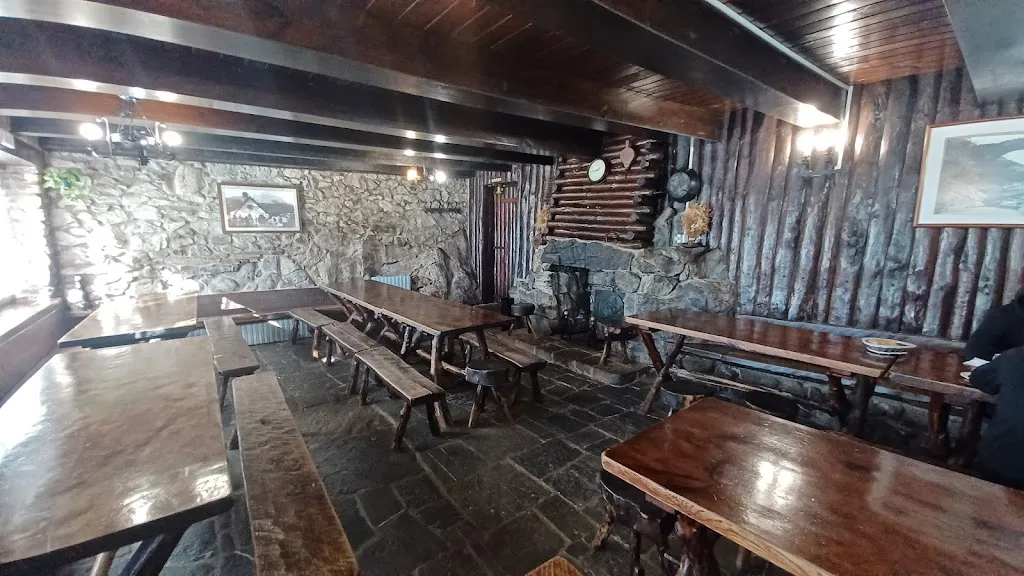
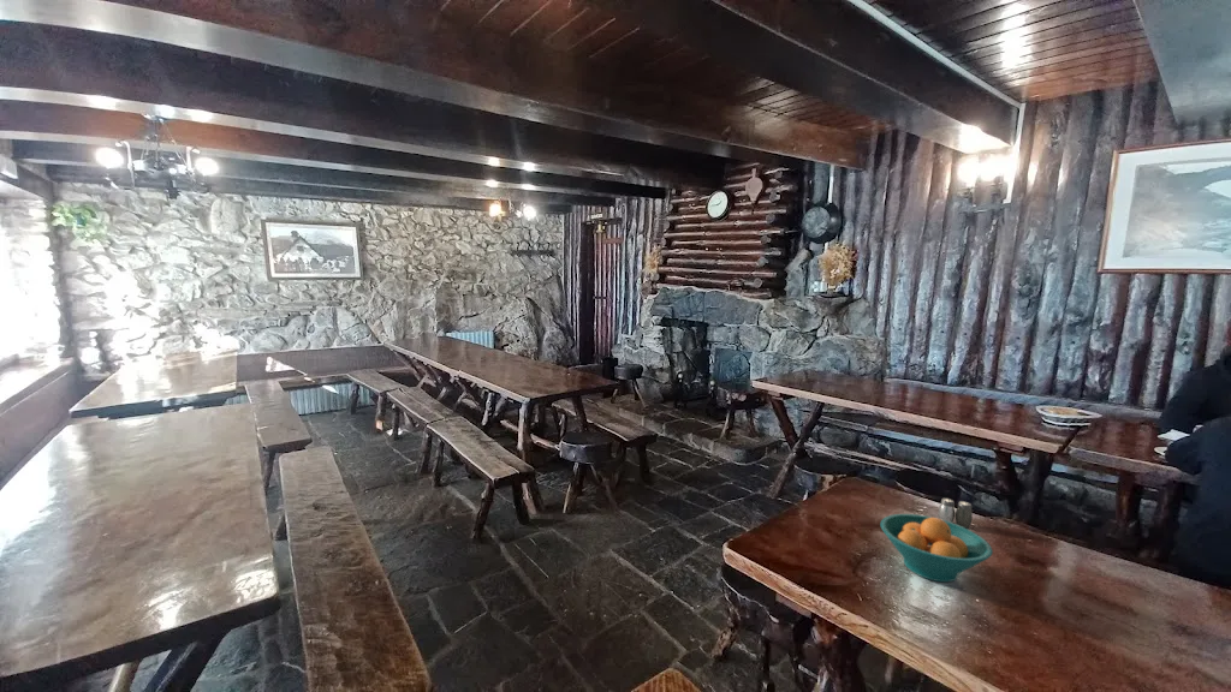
+ fruit bowl (932, 544)
+ salt and pepper shaker (956, 512)
